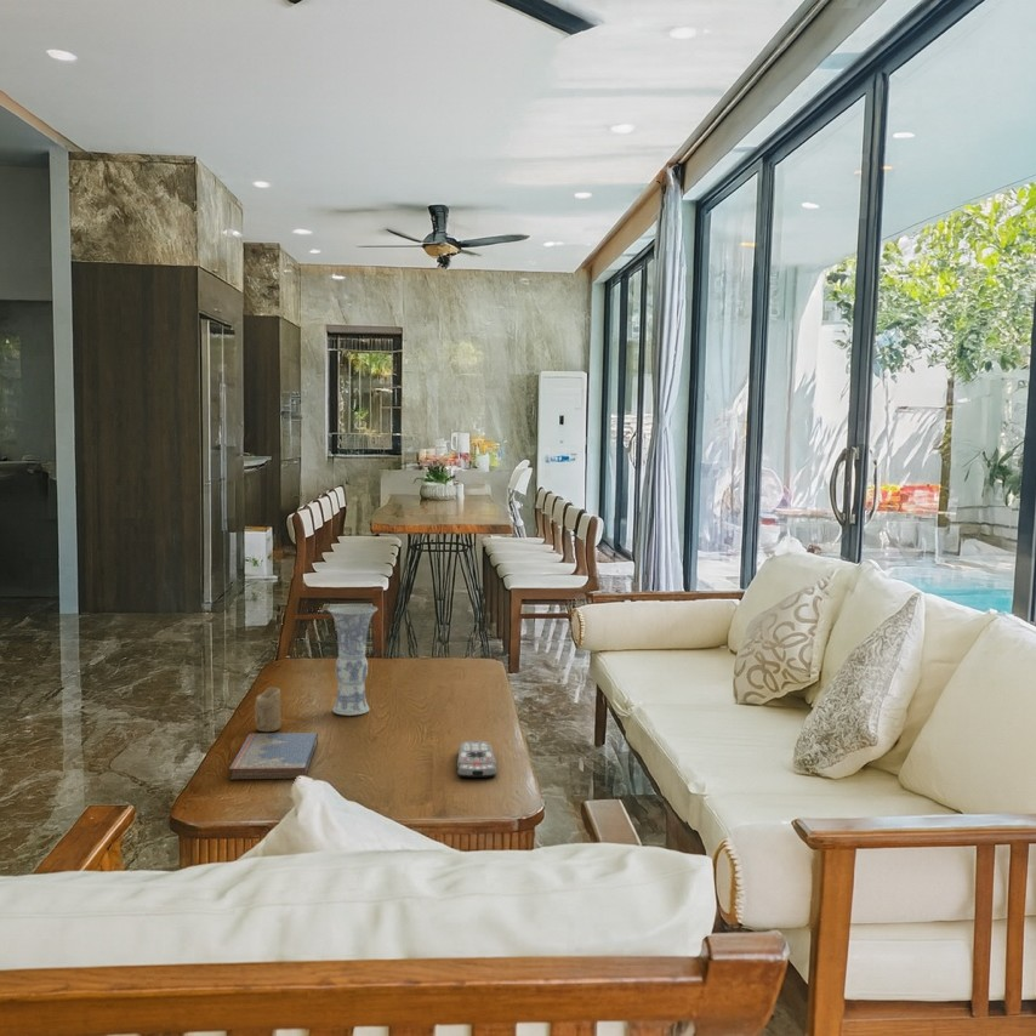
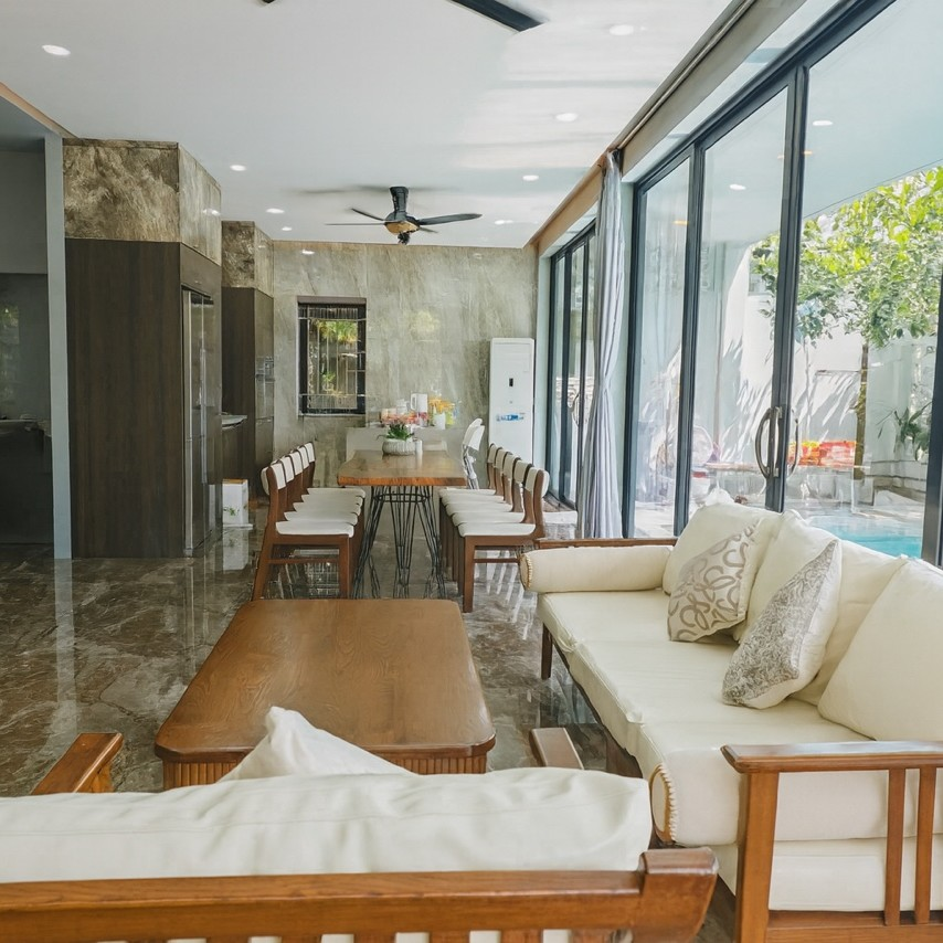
- candle (267, 708)
- vase (352, 659)
- hardcover book (275, 755)
- remote control (476, 758)
